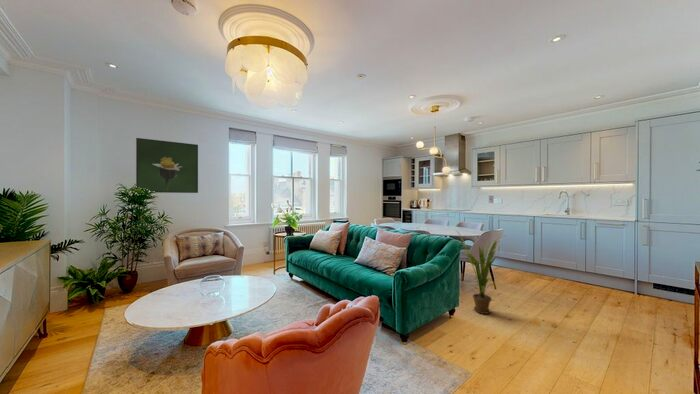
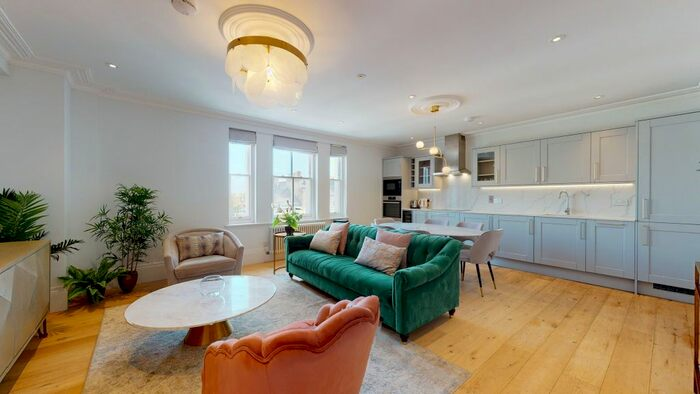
- house plant (486, 272)
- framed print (168, 167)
